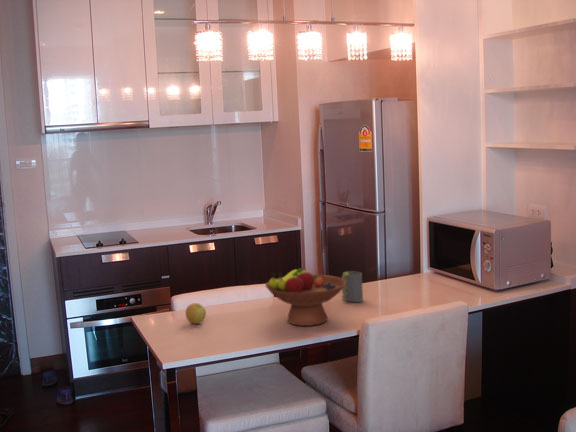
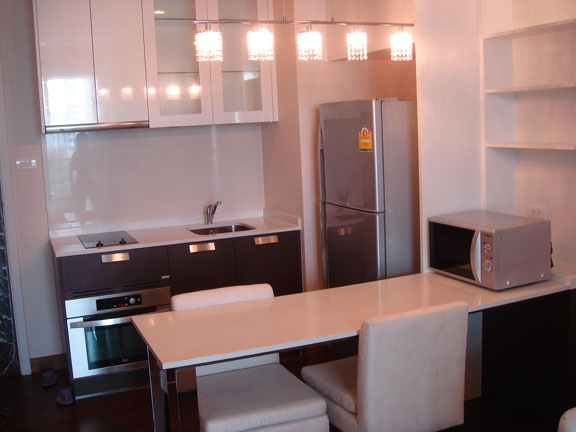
- fruit bowl (306, 294)
- mug (351, 286)
- apple (195, 313)
